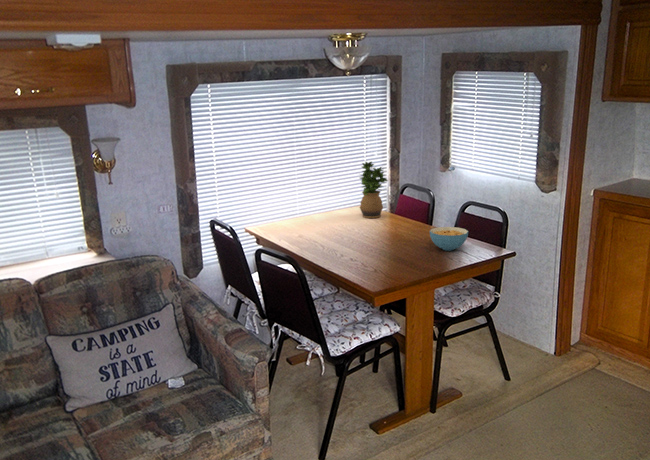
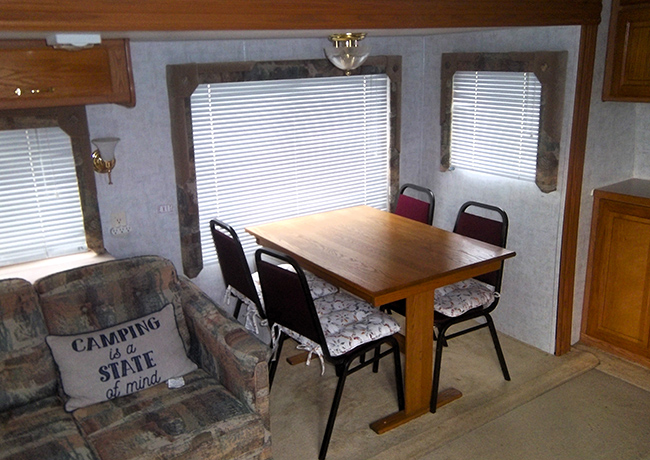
- potted plant (372, 189)
- cereal bowl (448, 240)
